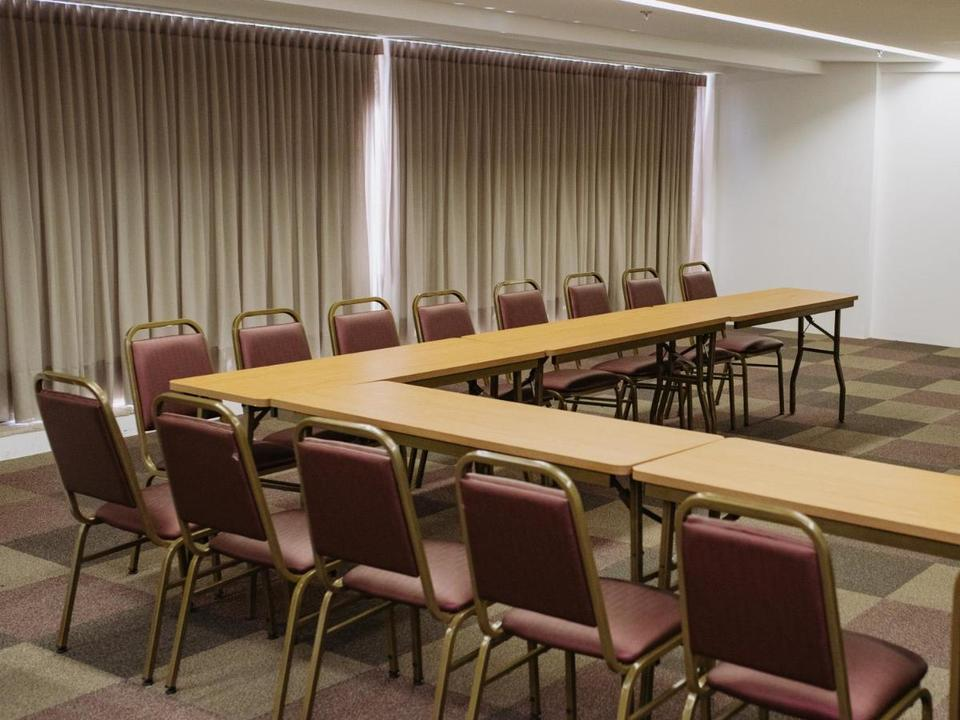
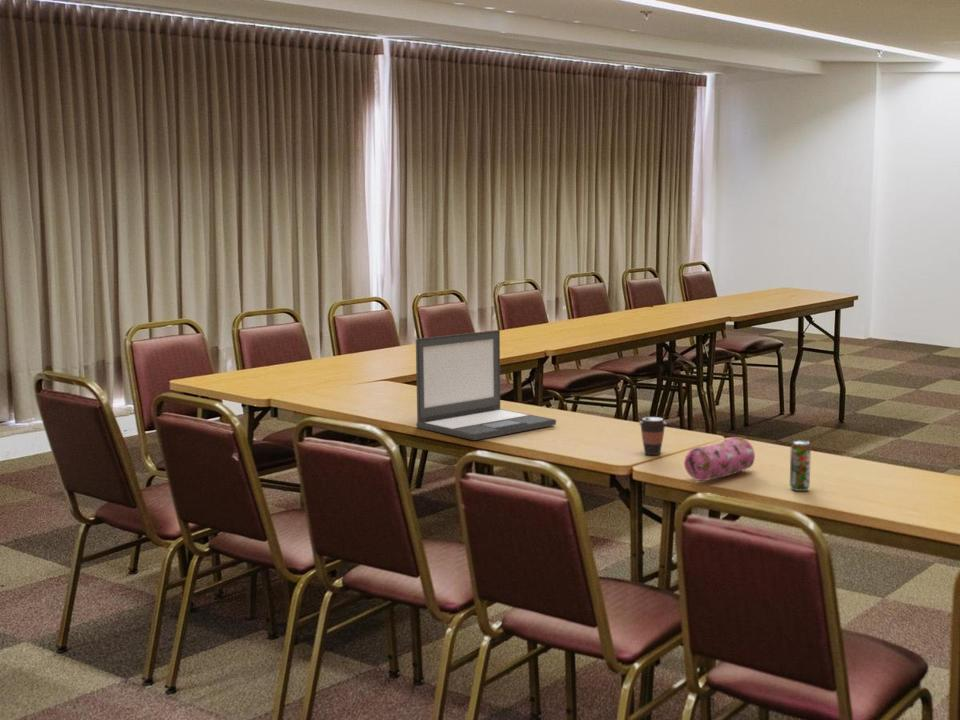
+ beverage can (800, 465)
+ laptop (486, 382)
+ pencil case (719, 458)
+ coffee cup (652, 436)
